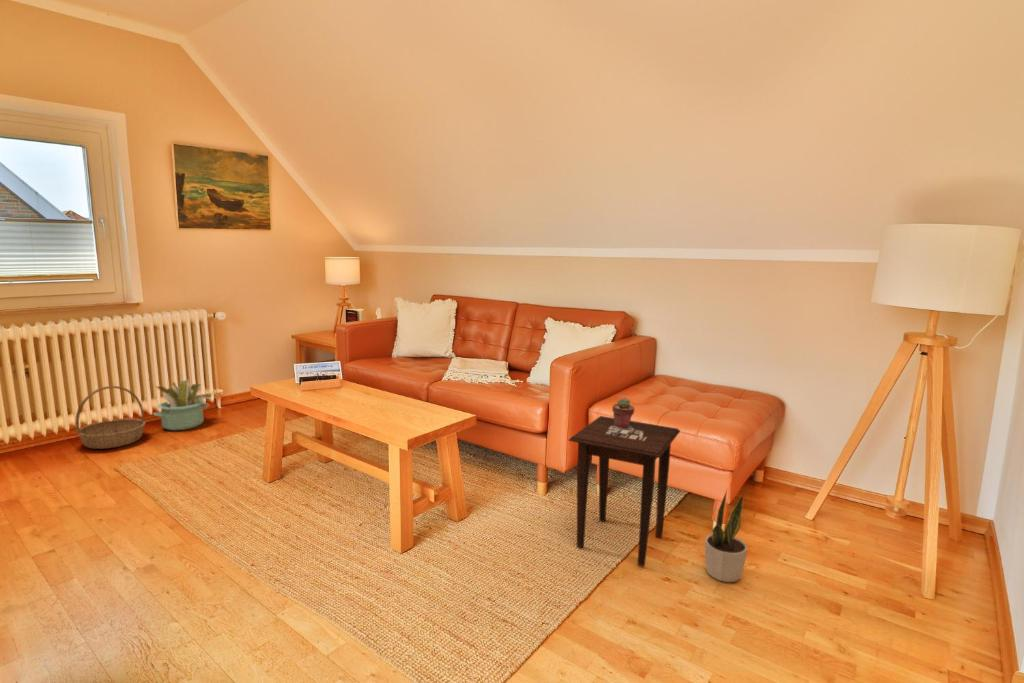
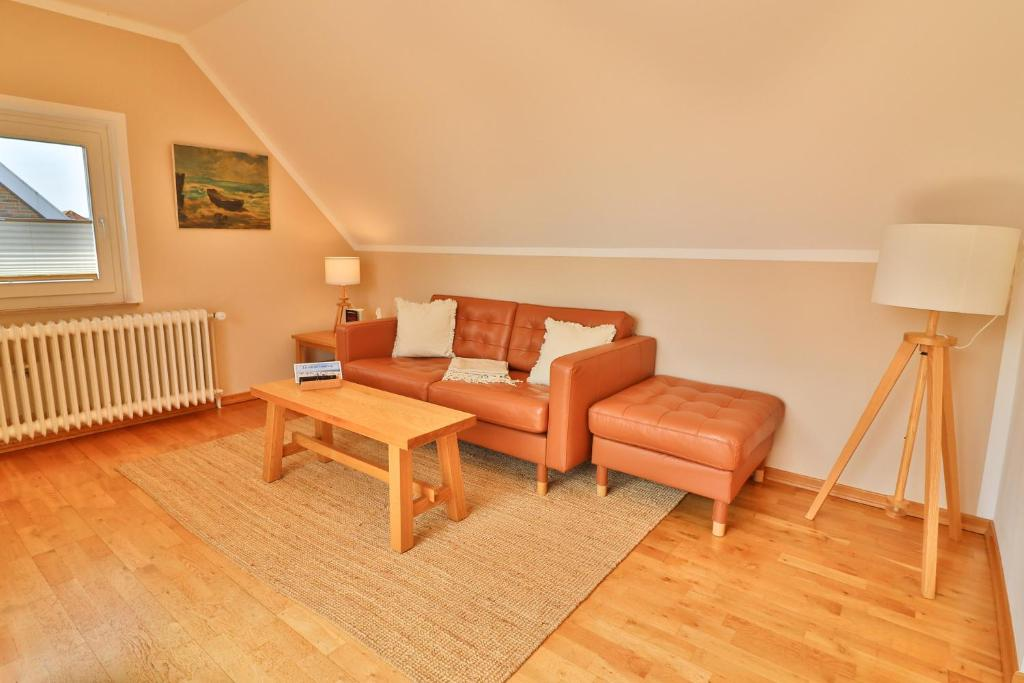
- potted succulent (622, 414)
- basket (114, 419)
- potted plant (726, 532)
- decorative plant (184, 403)
- side table (607, 485)
